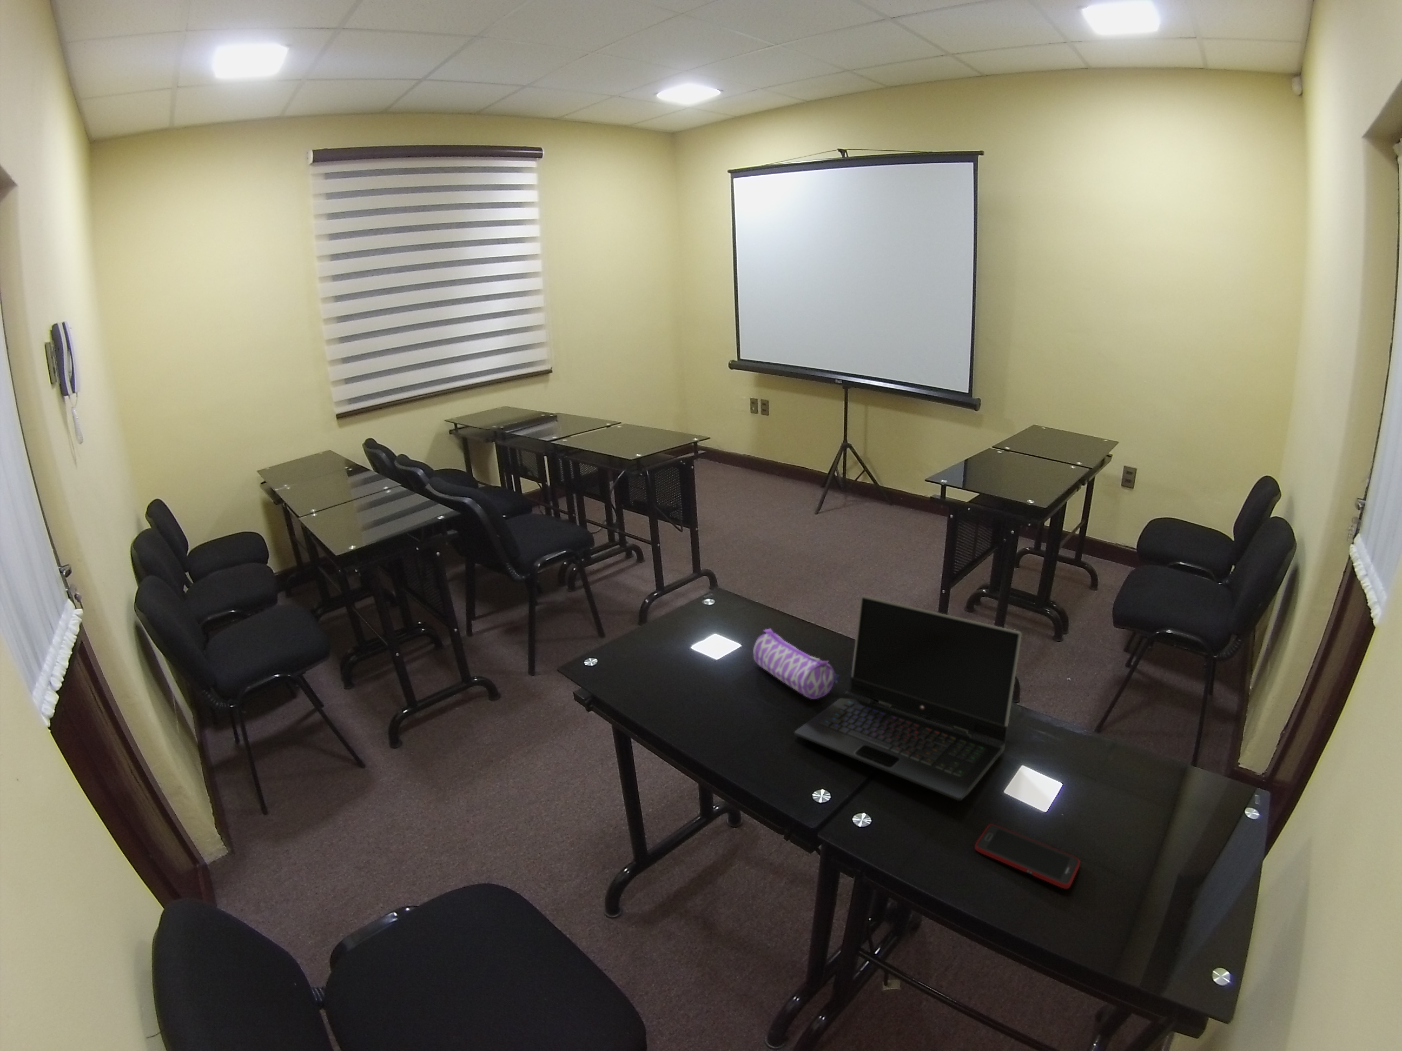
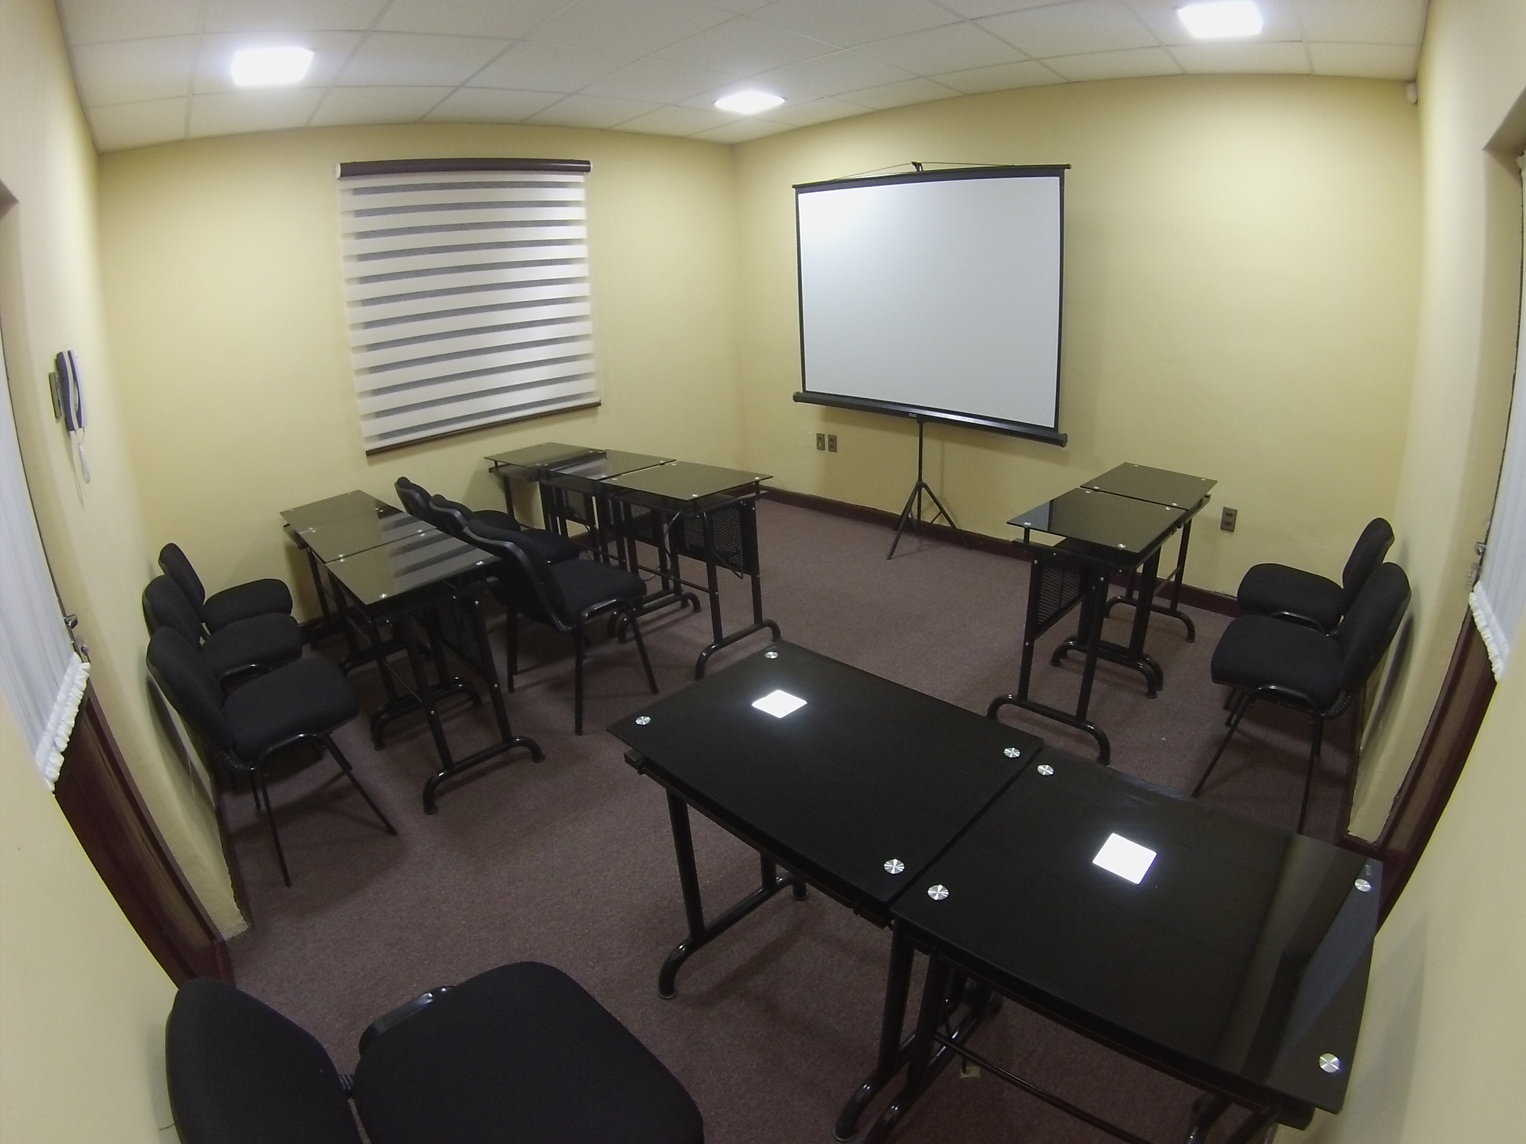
- pencil case (792, 663)
- cell phone (1026, 854)
- laptop computer (904, 687)
